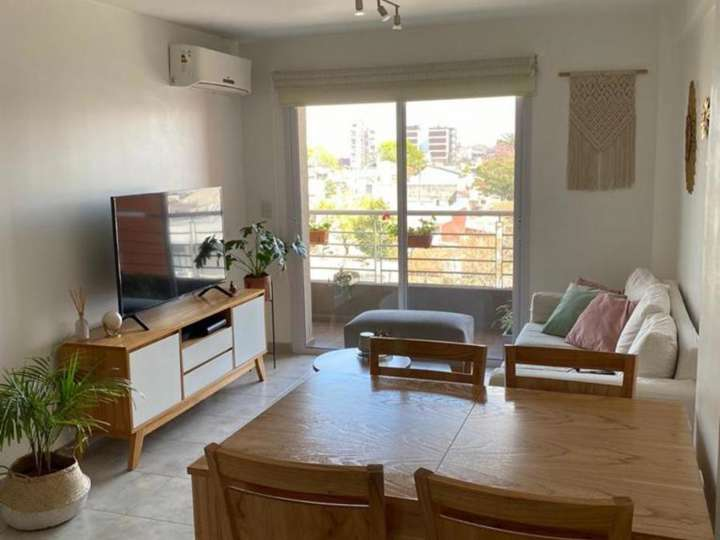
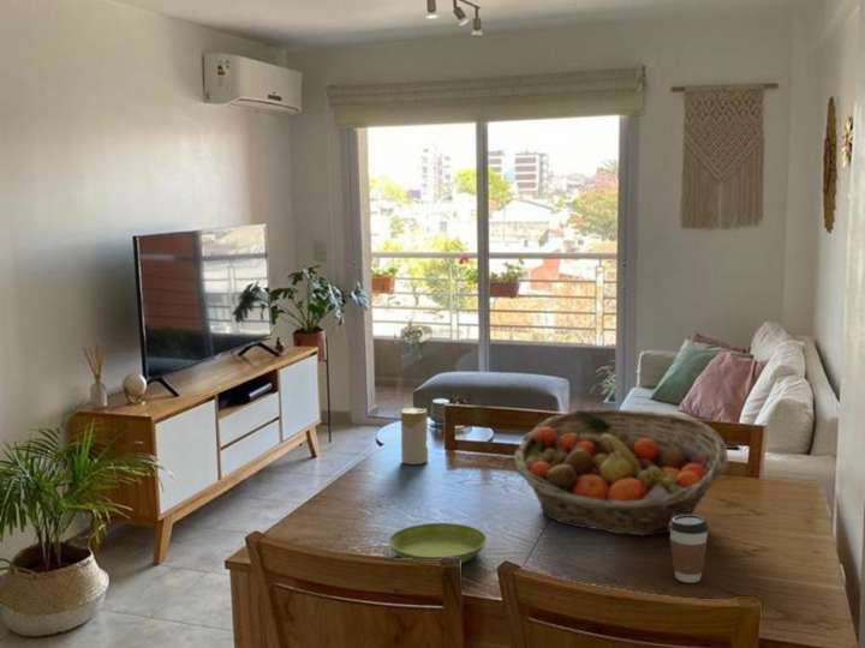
+ coffee cup (687, 548)
+ candle (414, 436)
+ fruit basket (616, 468)
+ saucer (437, 545)
